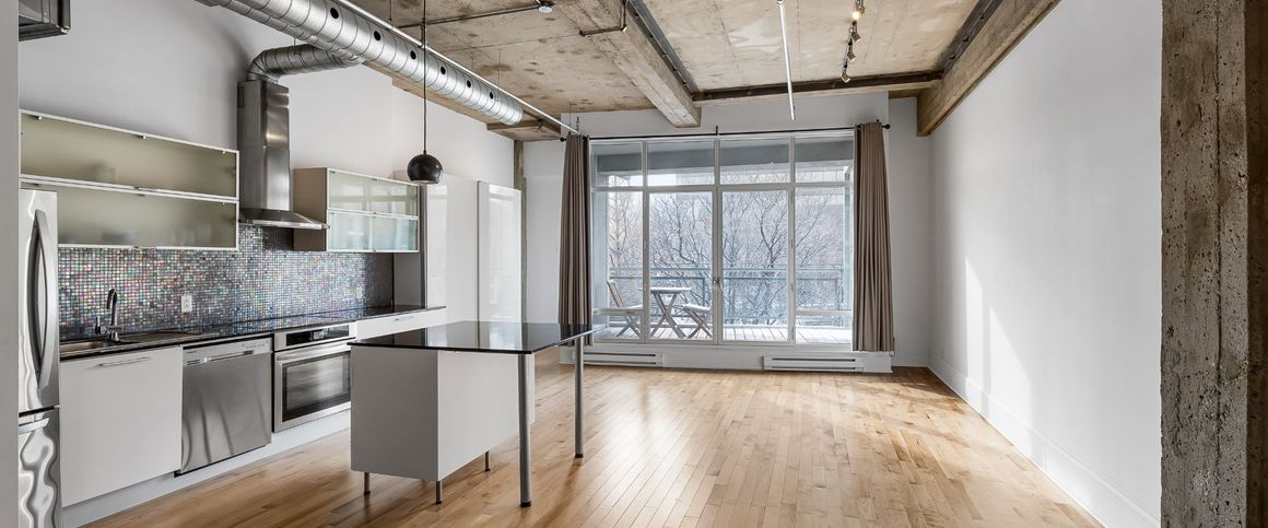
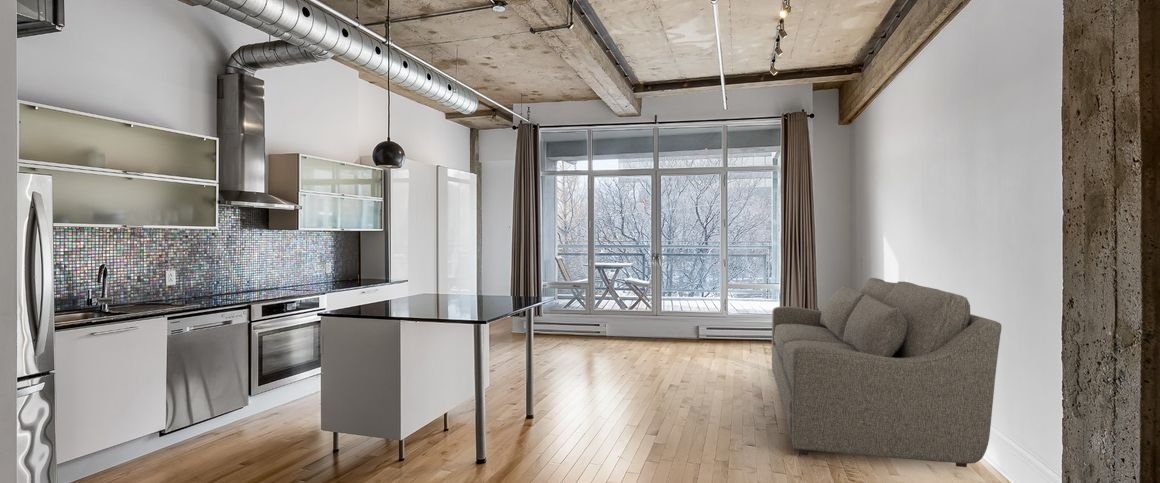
+ sofa (853, 344)
